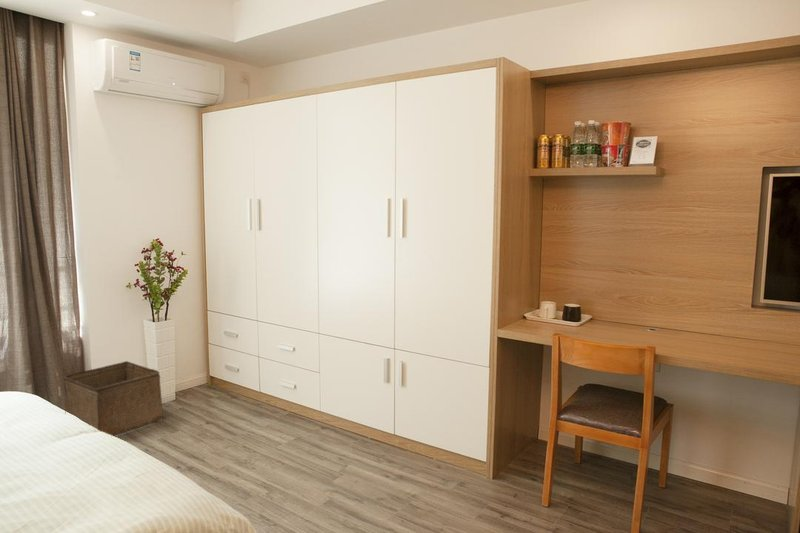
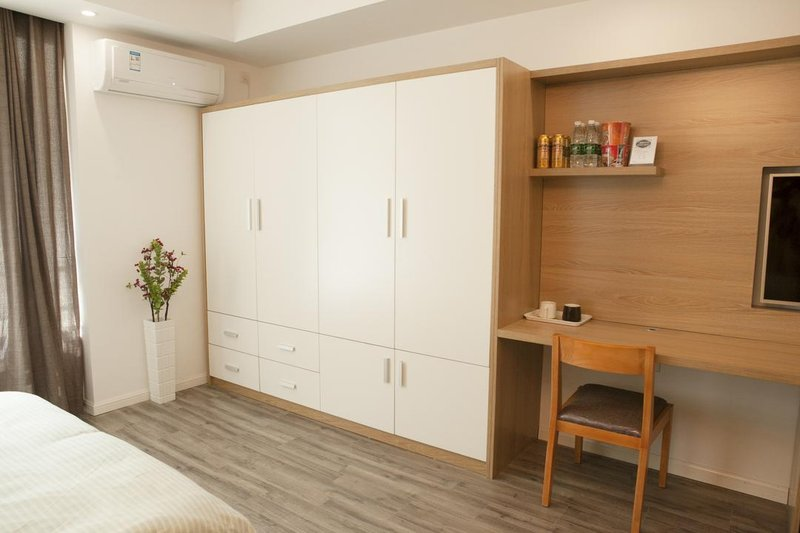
- storage bin (113, 398)
